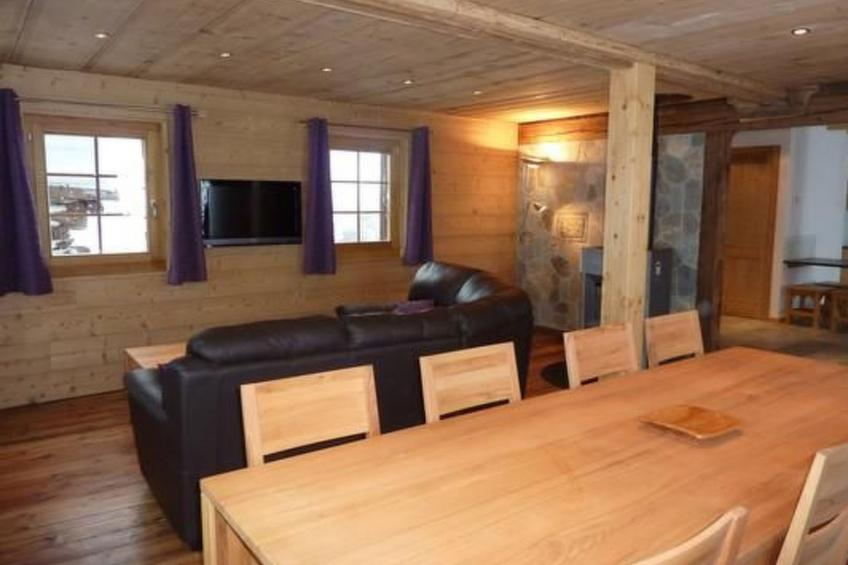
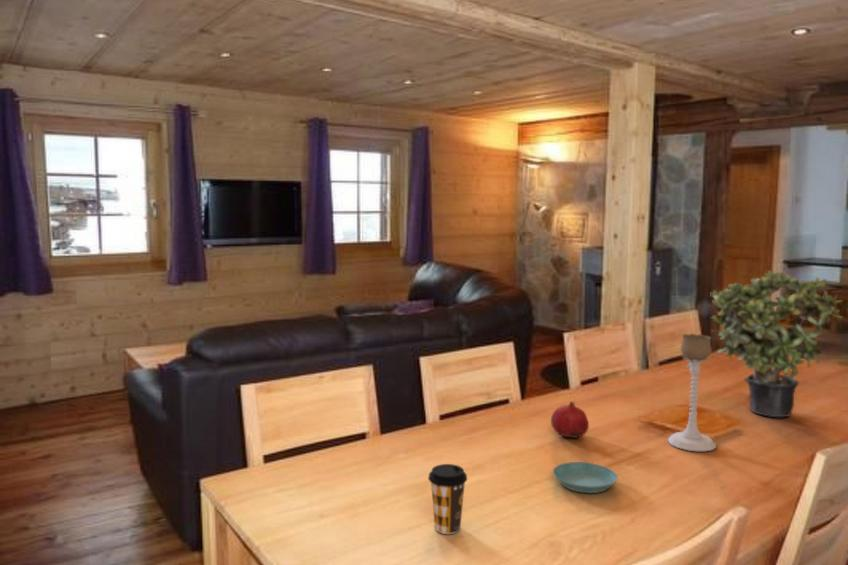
+ potted plant (765, 341)
+ fruit (569, 418)
+ saucer (584, 478)
+ coffee cup (447, 499)
+ candle holder (694, 390)
